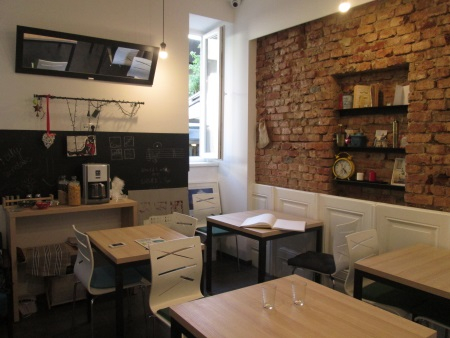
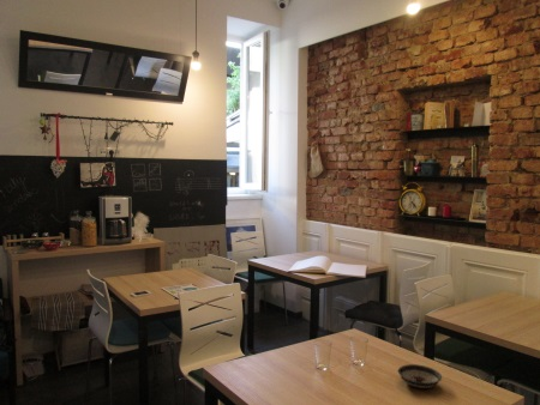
+ saucer (419, 377)
